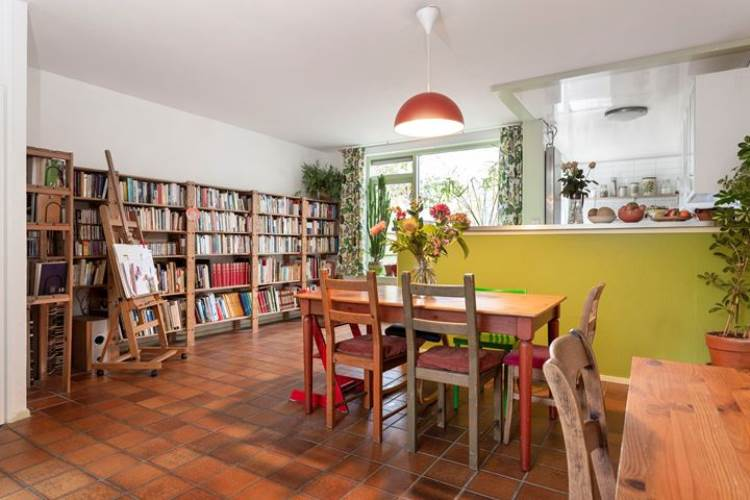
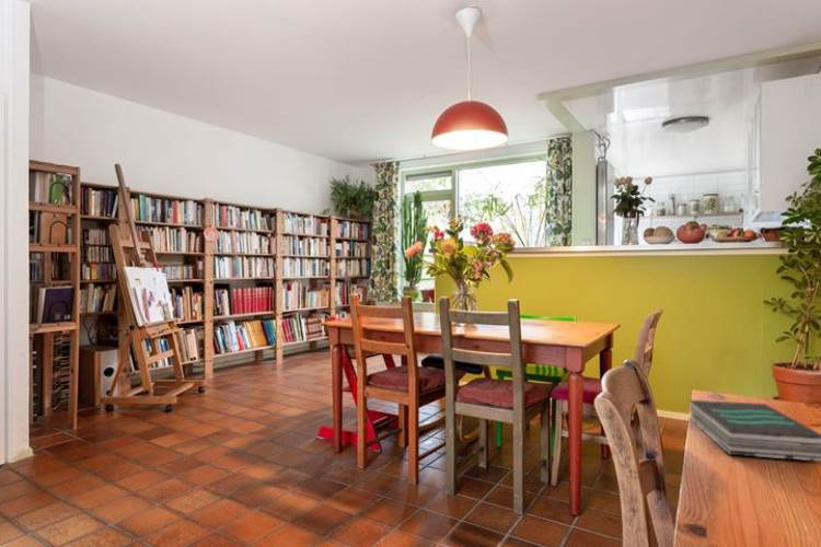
+ book (749, 427)
